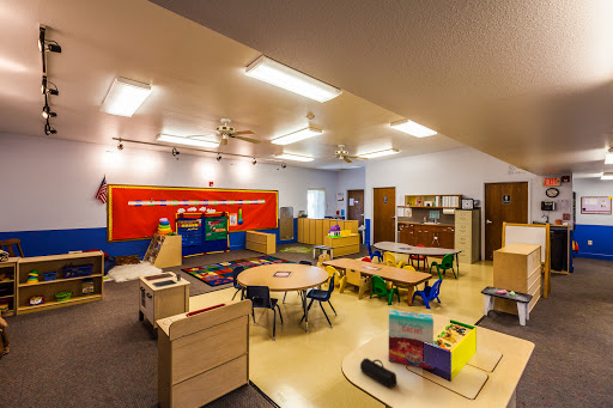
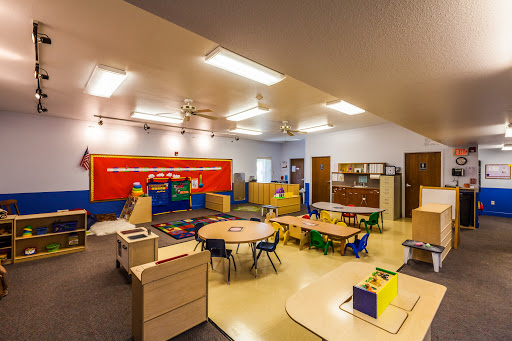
- pencil case (377, 369)
- cereal box (409, 337)
